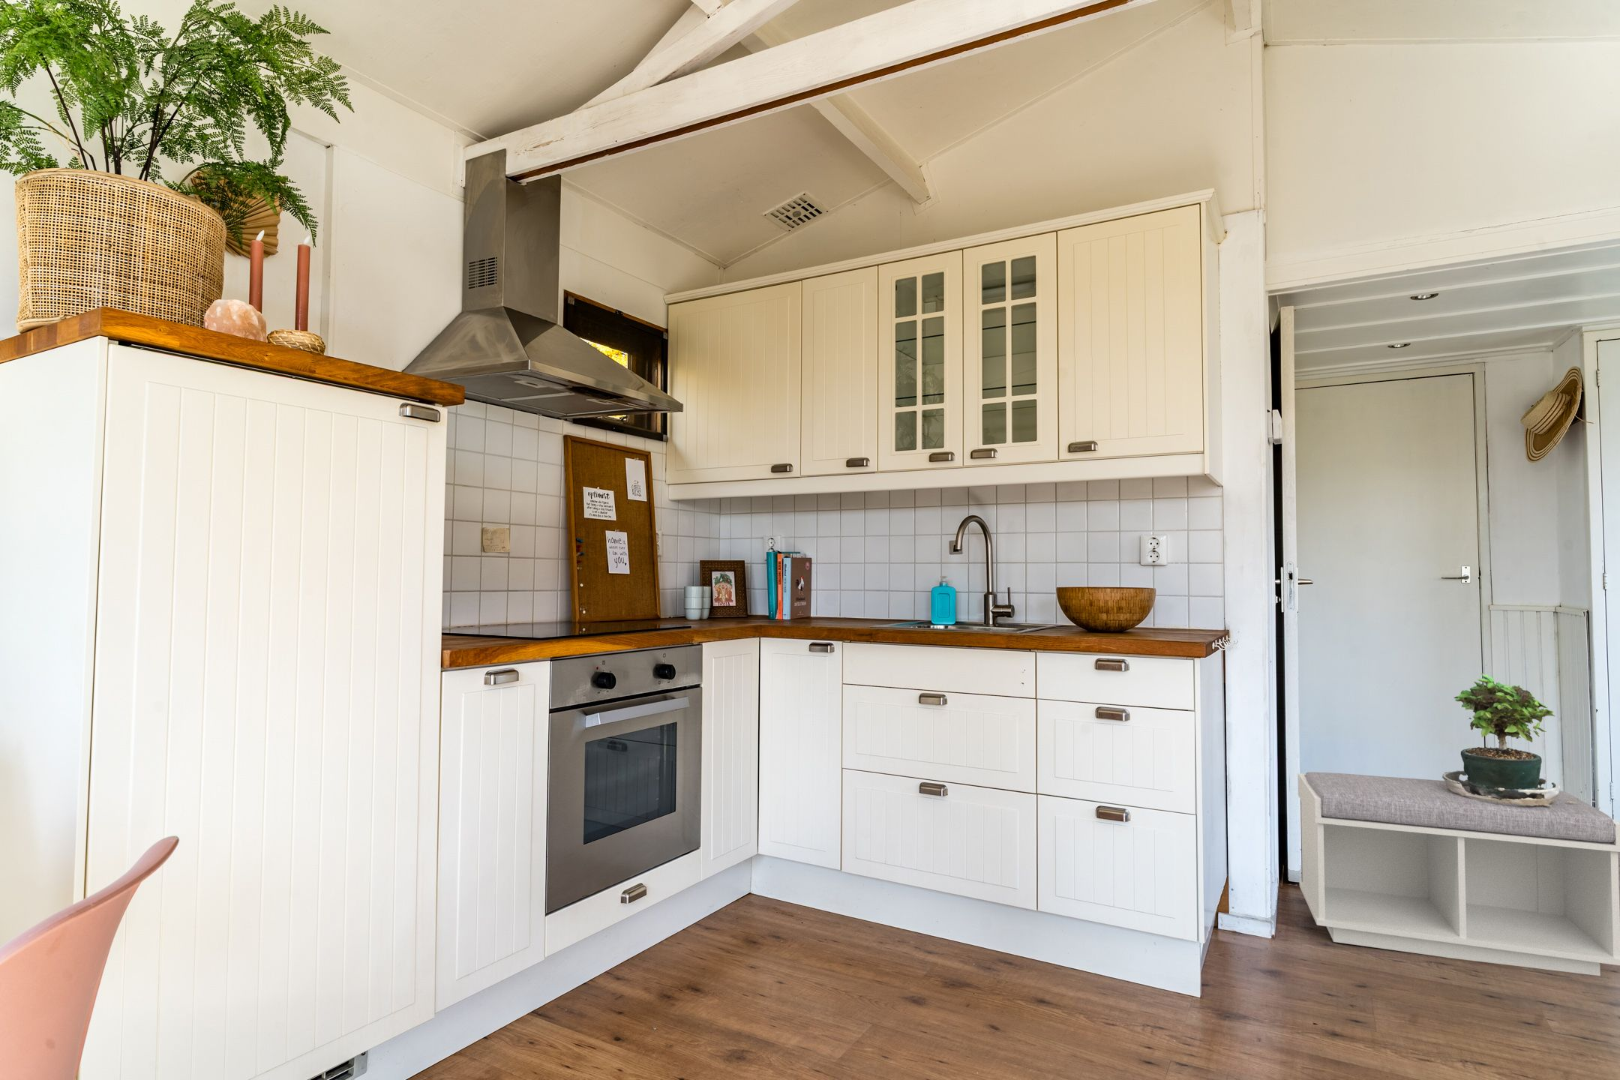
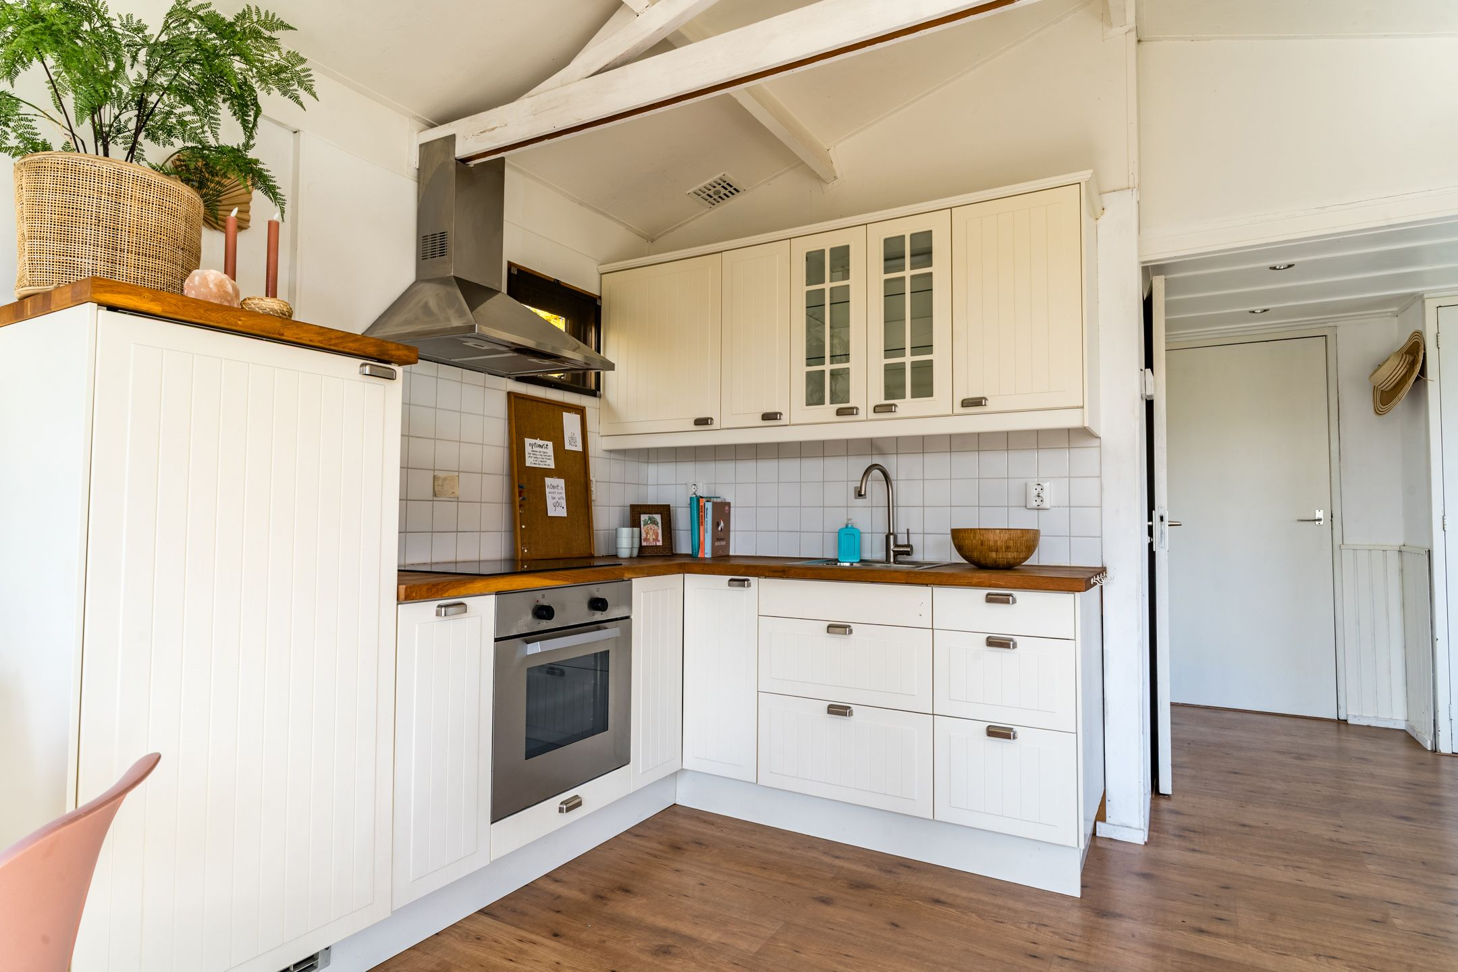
- potted plant (1508, 734)
- bench (1444, 863)
